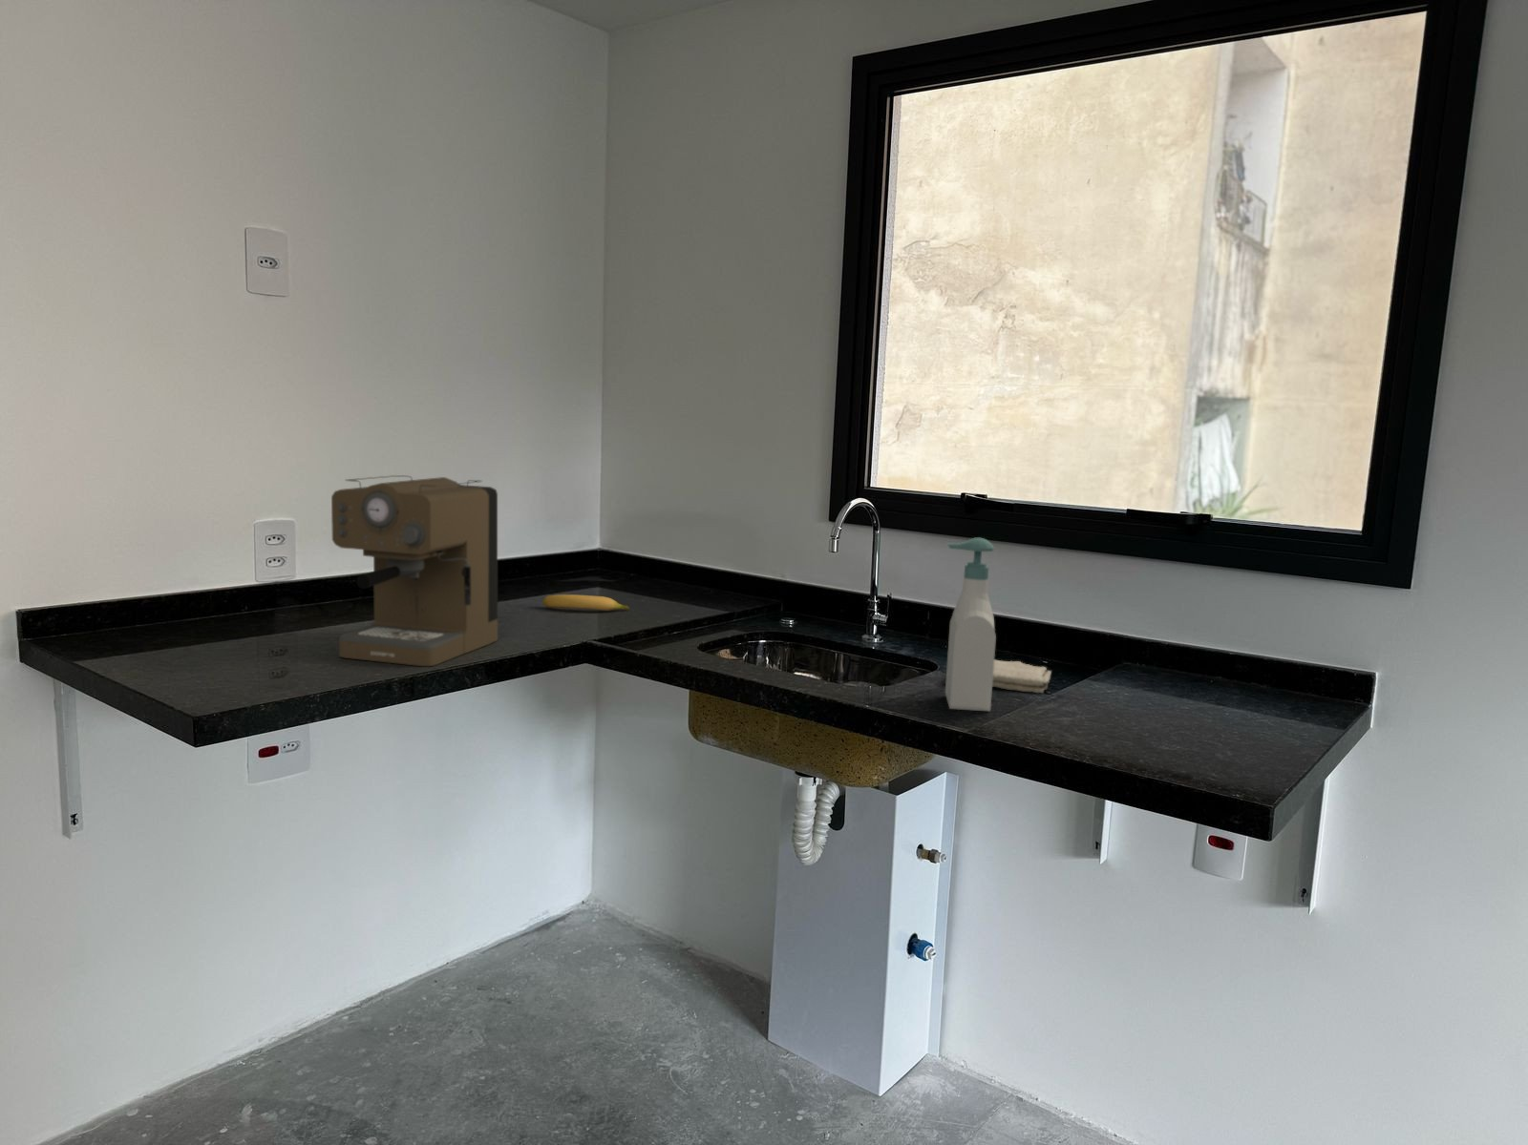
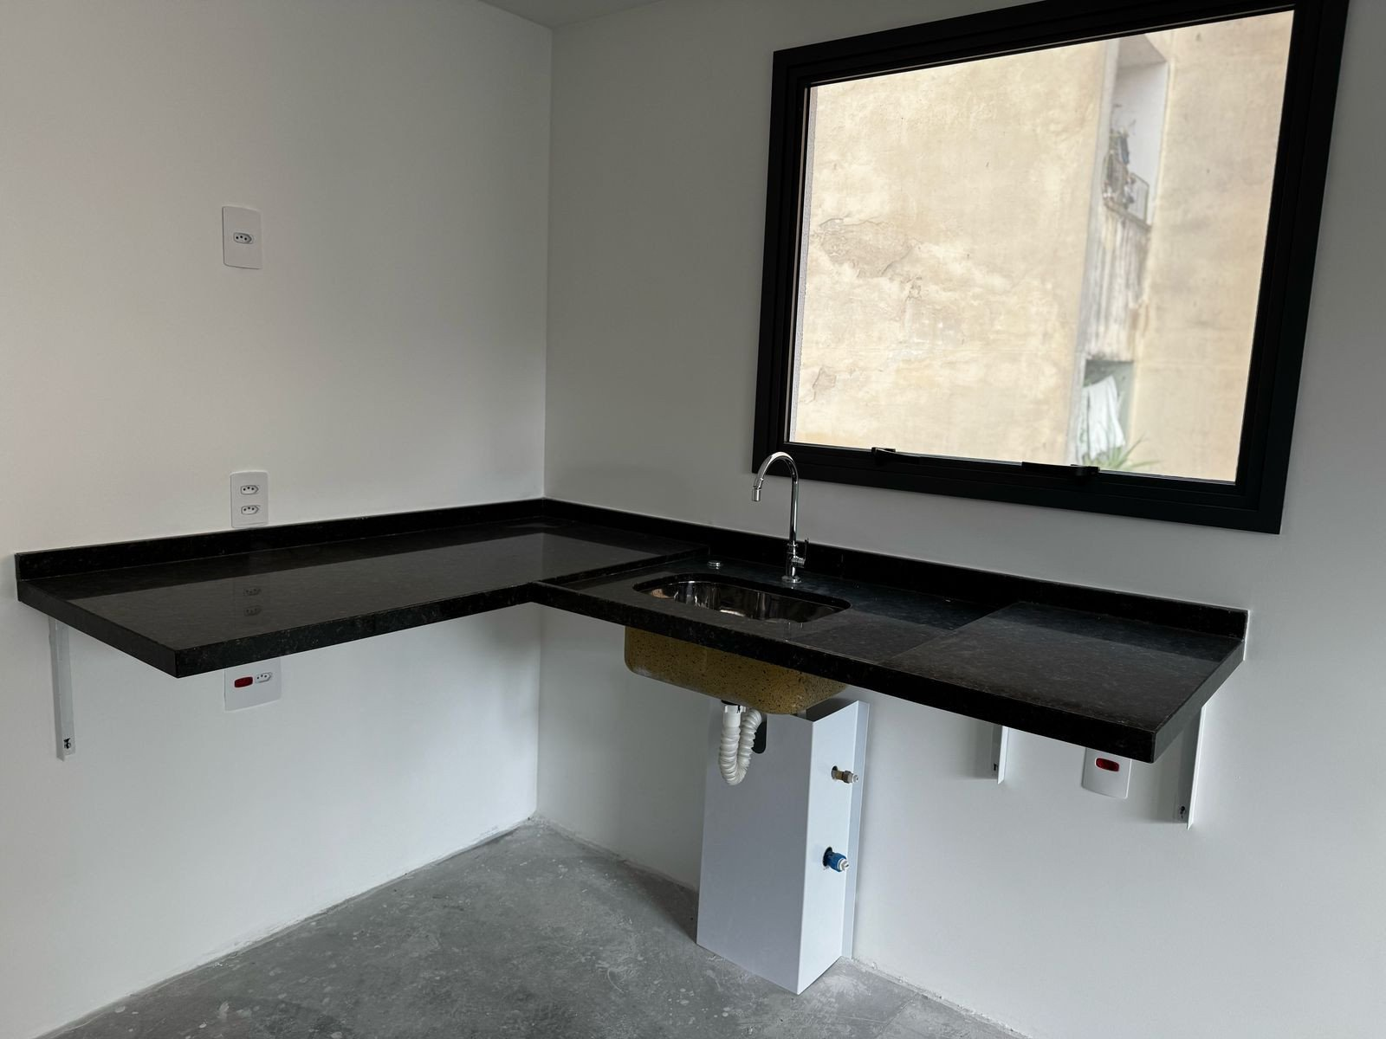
- banana (582, 601)
- washcloth (999, 674)
- coffee maker (422, 566)
- soap bottle (966, 621)
